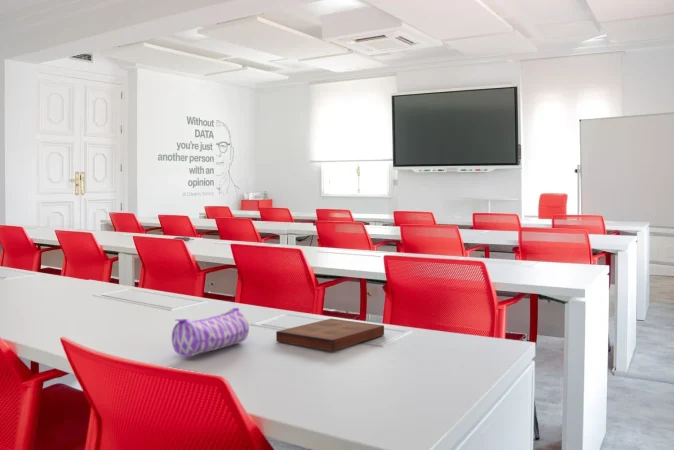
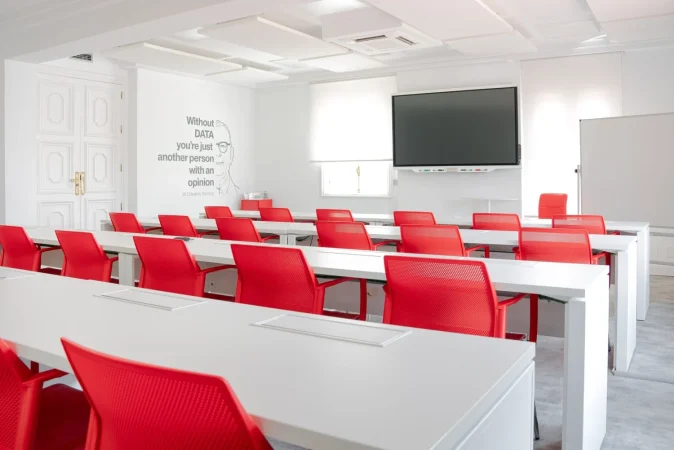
- pencil case (212, 331)
- book (331, 333)
